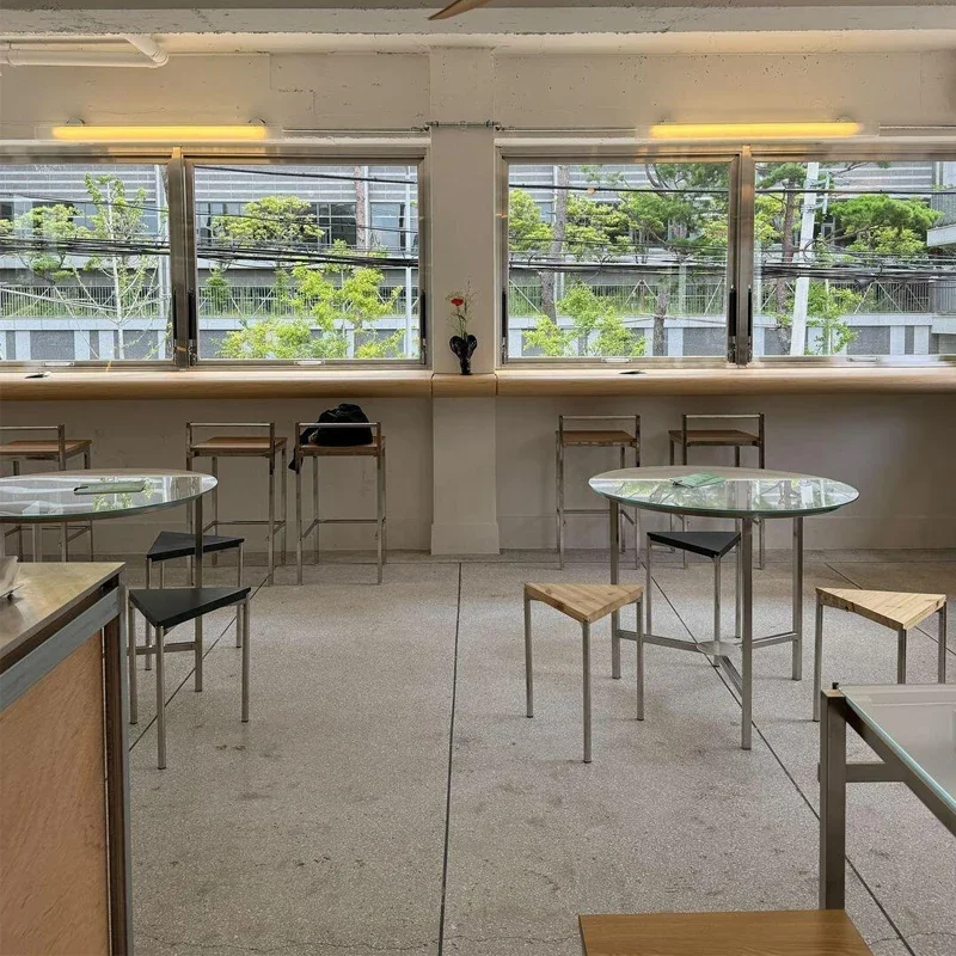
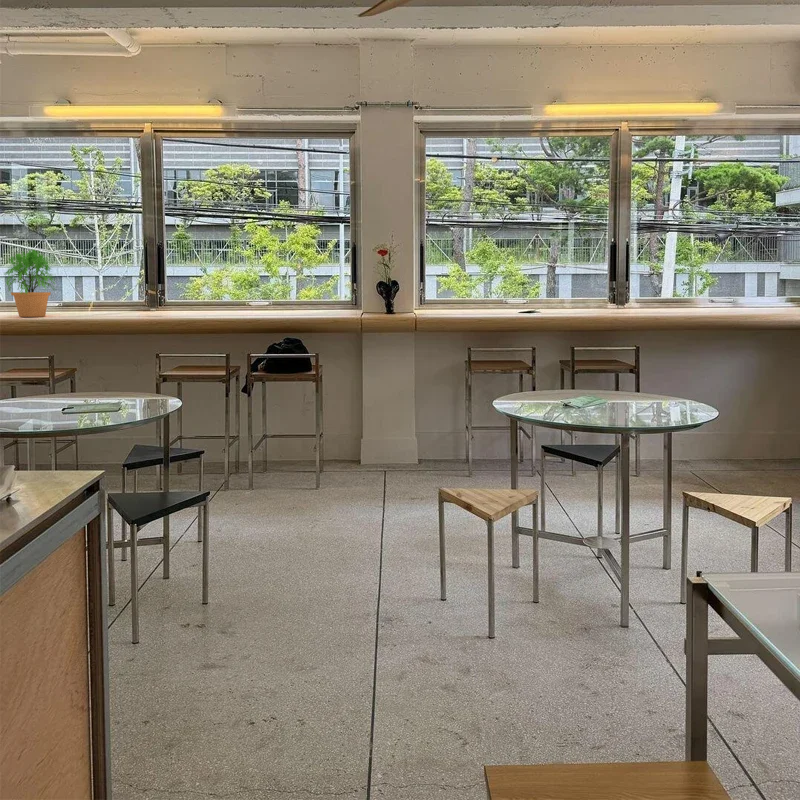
+ potted plant (29, 282)
